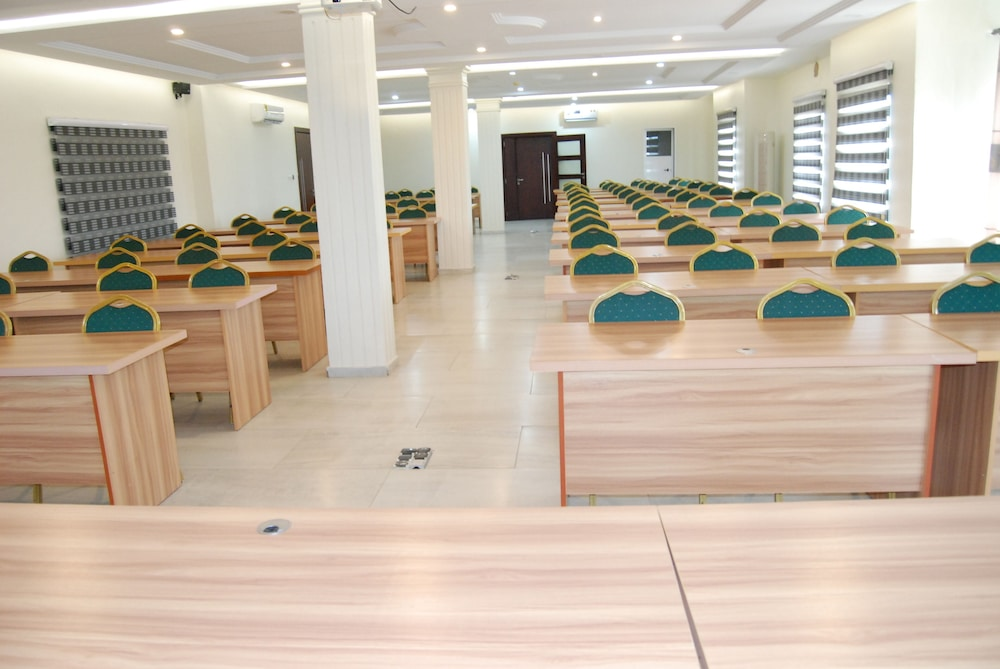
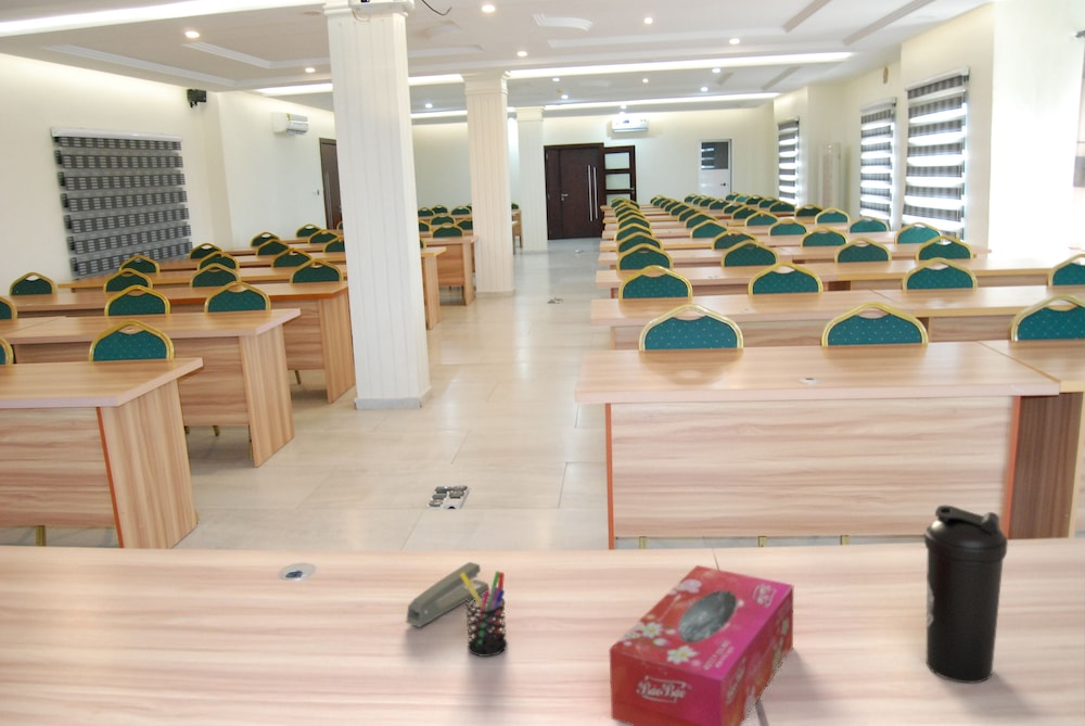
+ tissue box (707, 648)
+ water bottle (962, 590)
+ stapler (448, 590)
+ pen holder (489, 607)
